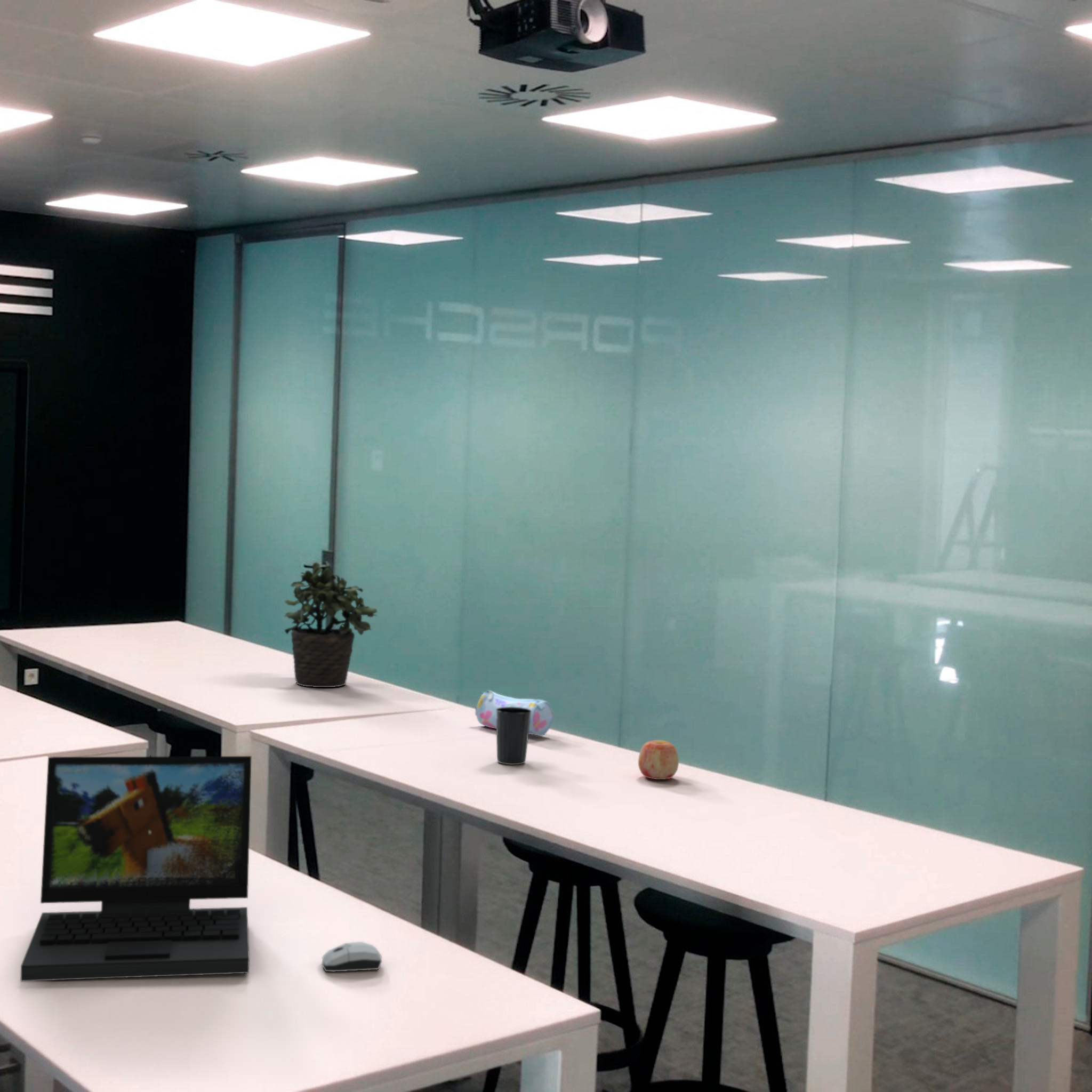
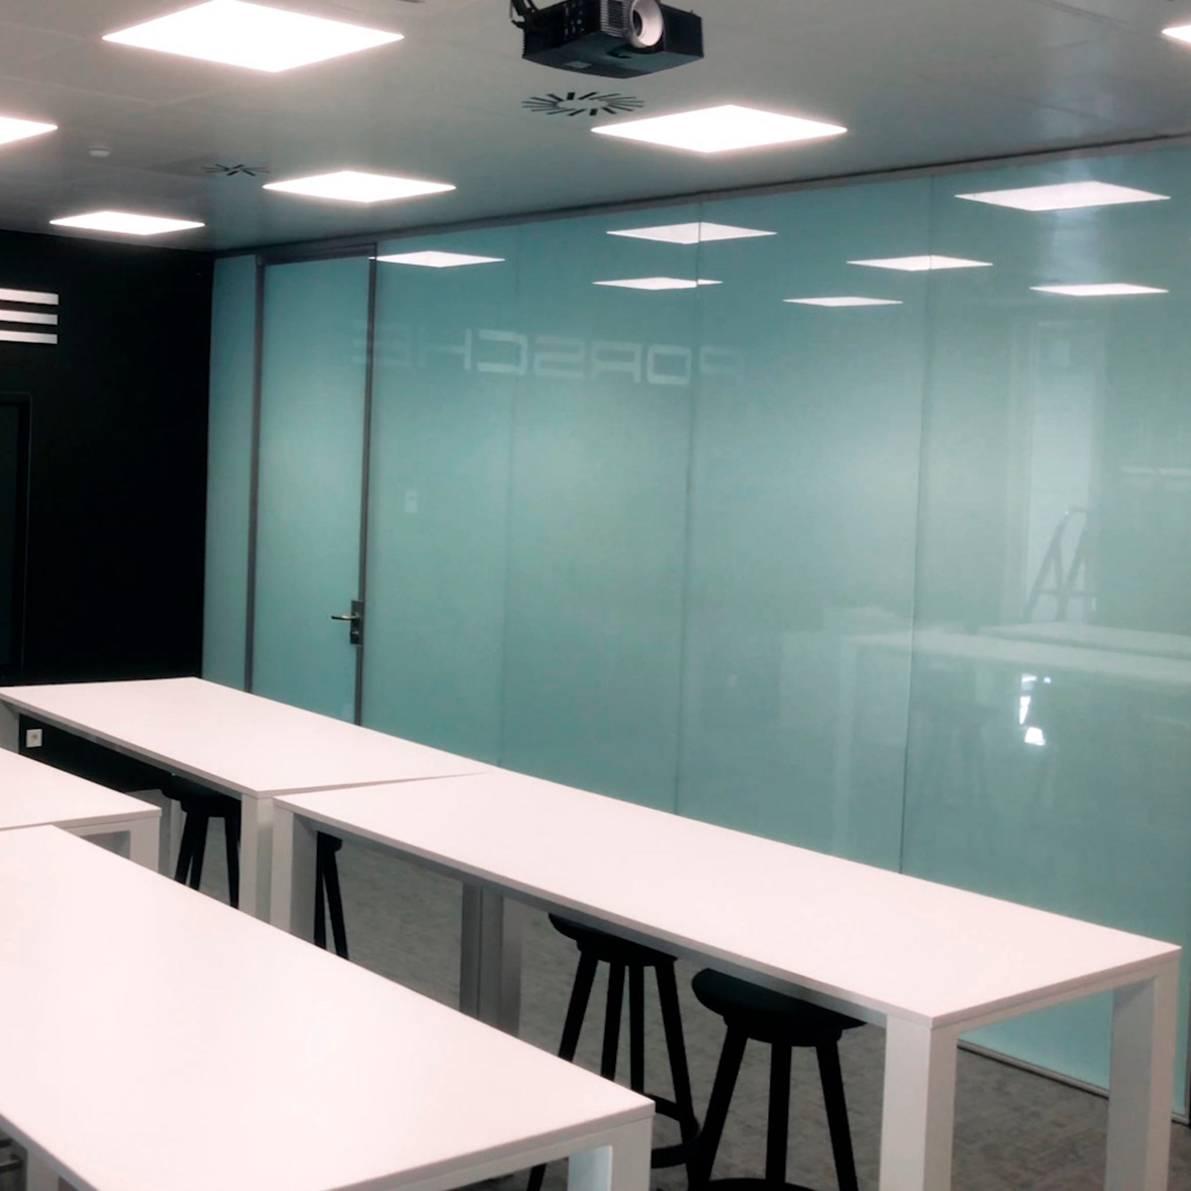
- apple (659, 759)
- pencil case (514, 706)
- laptop (144, 857)
- potted plant (322, 623)
- cup (512, 736)
- computer mouse (352, 955)
